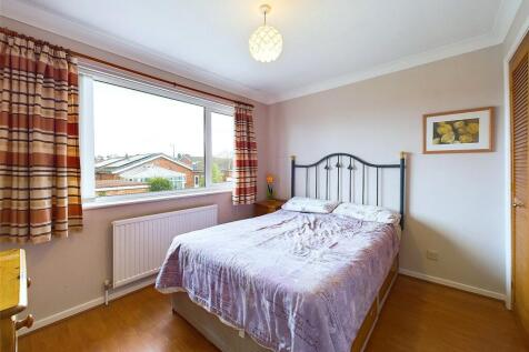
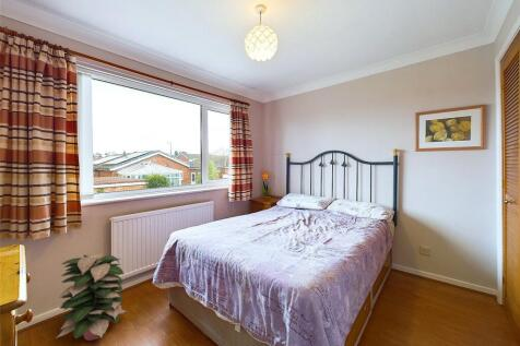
+ decorative plant (94, 294)
